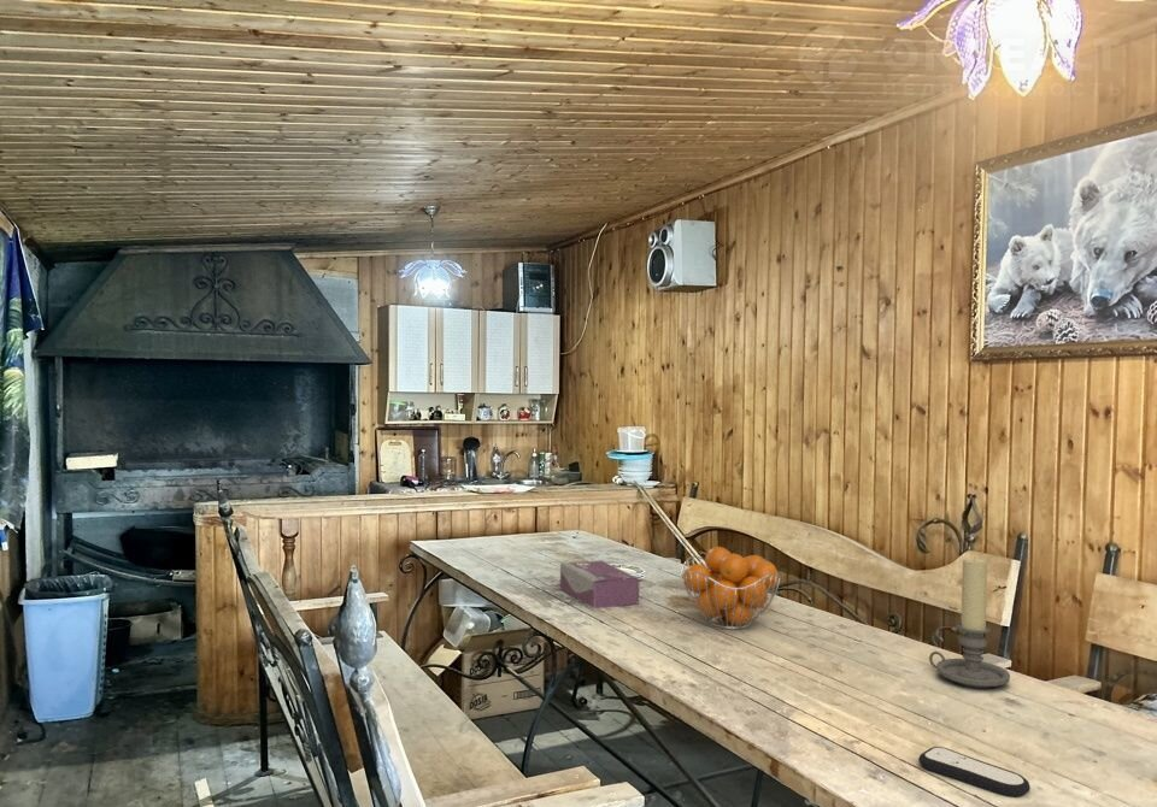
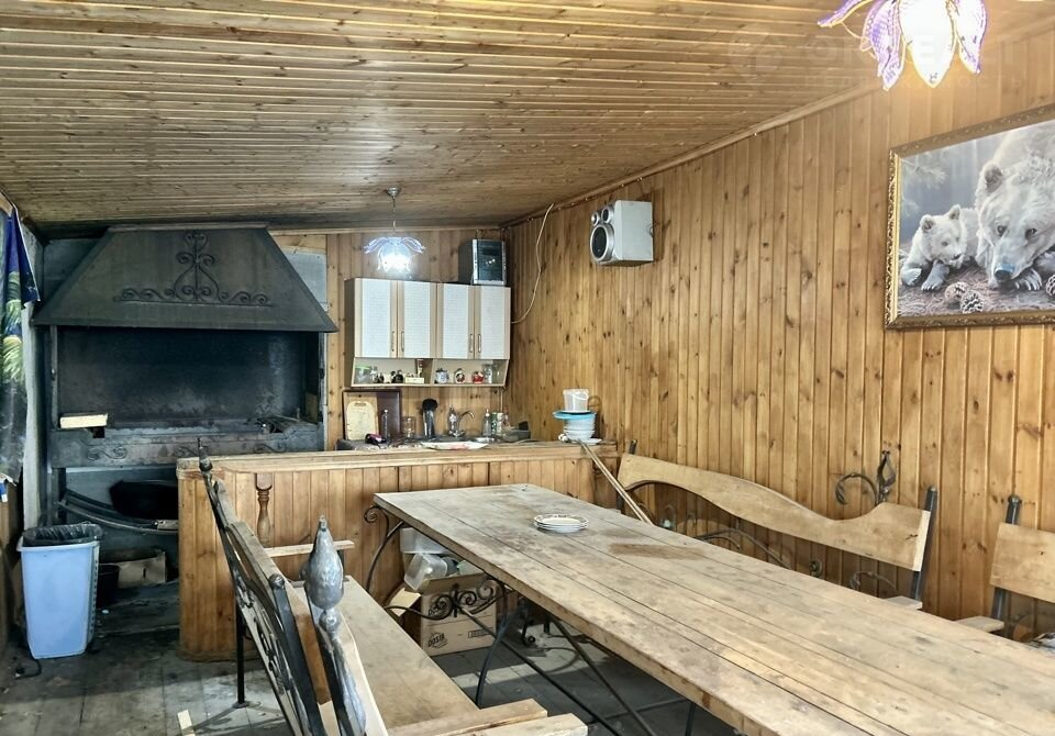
- candle holder (967, 617)
- tissue box (598, 582)
- fruit basket (729, 587)
- remote control (973, 771)
